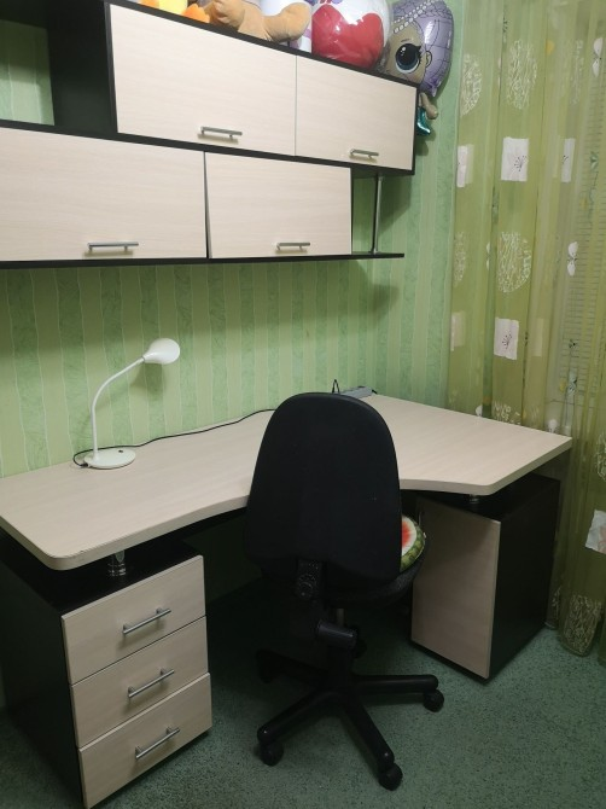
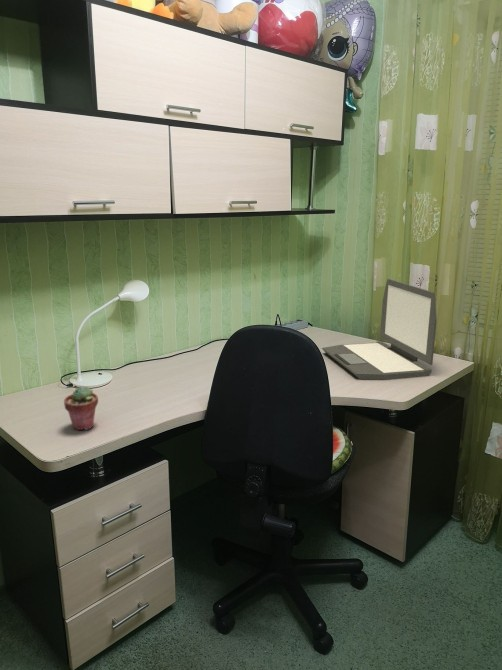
+ potted succulent (81, 406)
+ laptop (381, 325)
